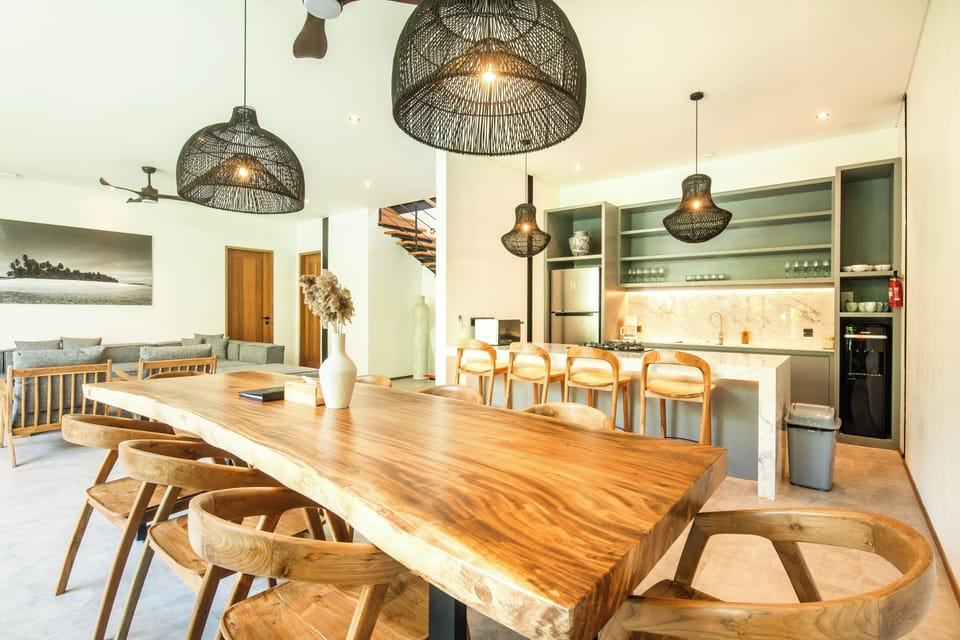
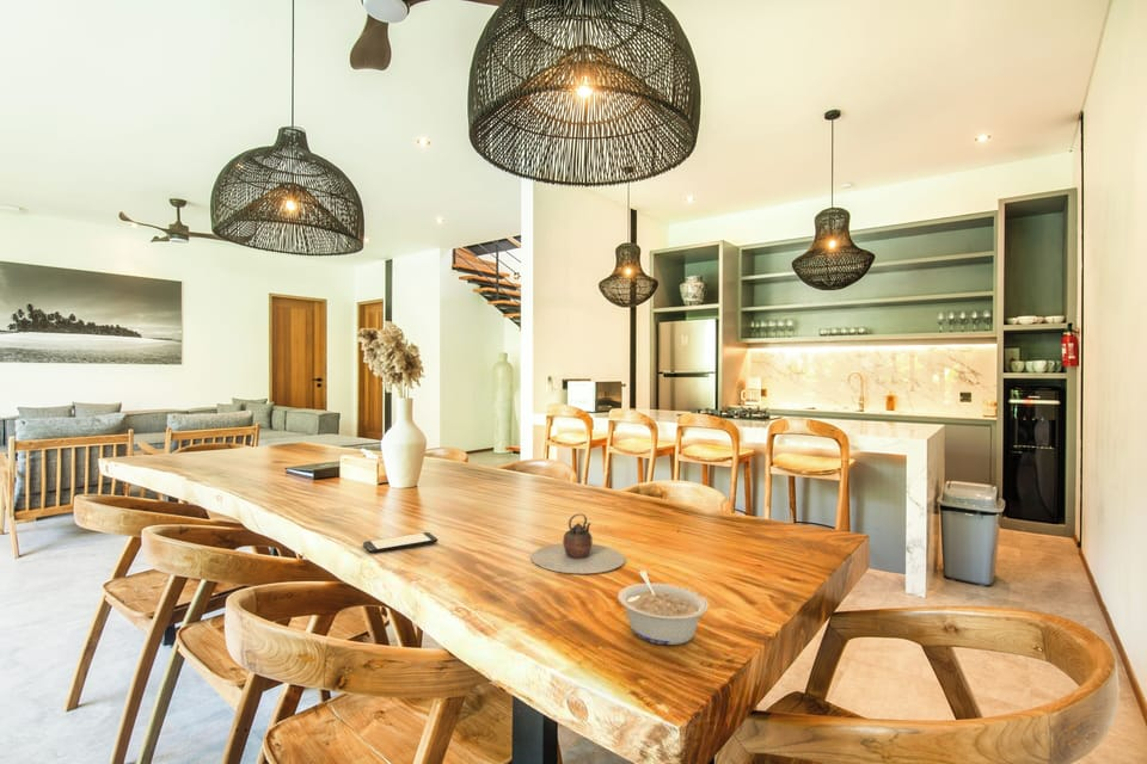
+ legume (658, 610)
+ teapot (577, 536)
+ smartphone (400, 542)
